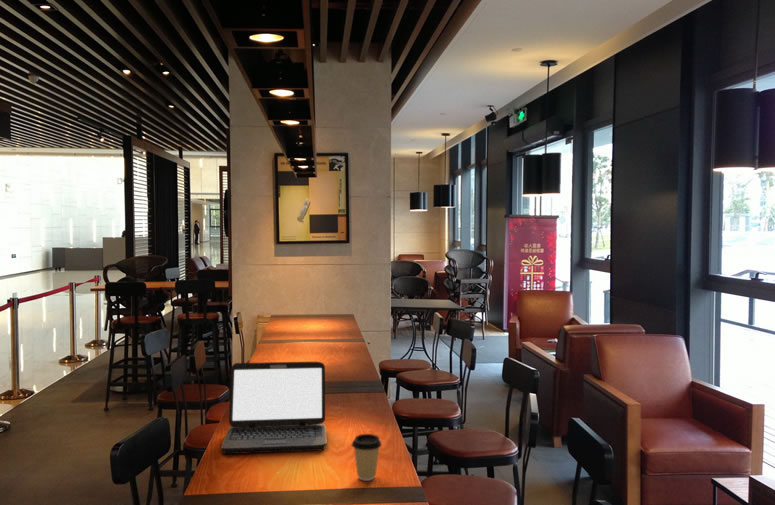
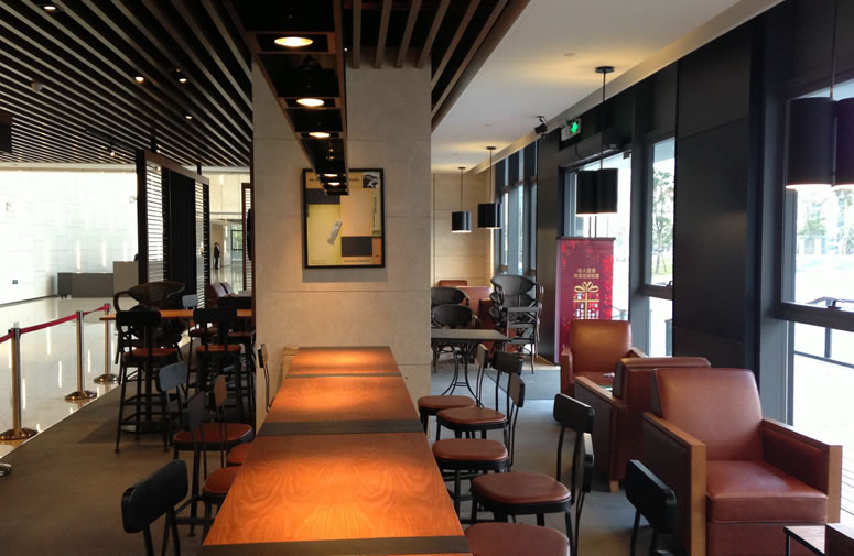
- laptop (276, 404)
- coffee cup (366, 457)
